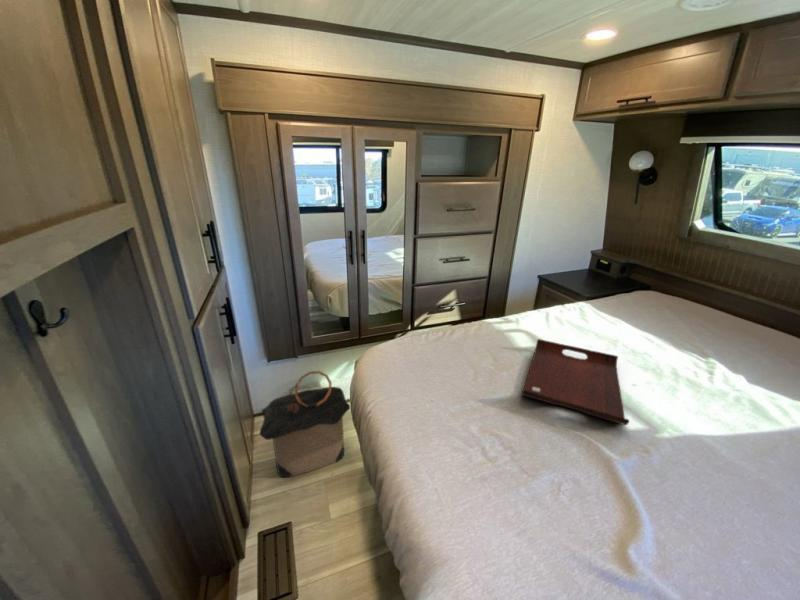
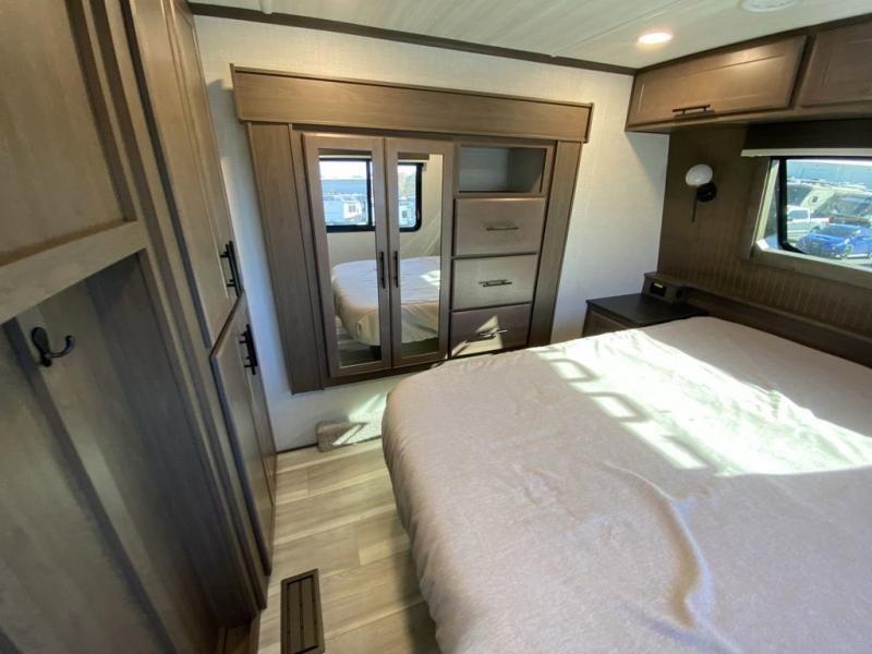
- laundry hamper (306, 423)
- serving tray (573, 376)
